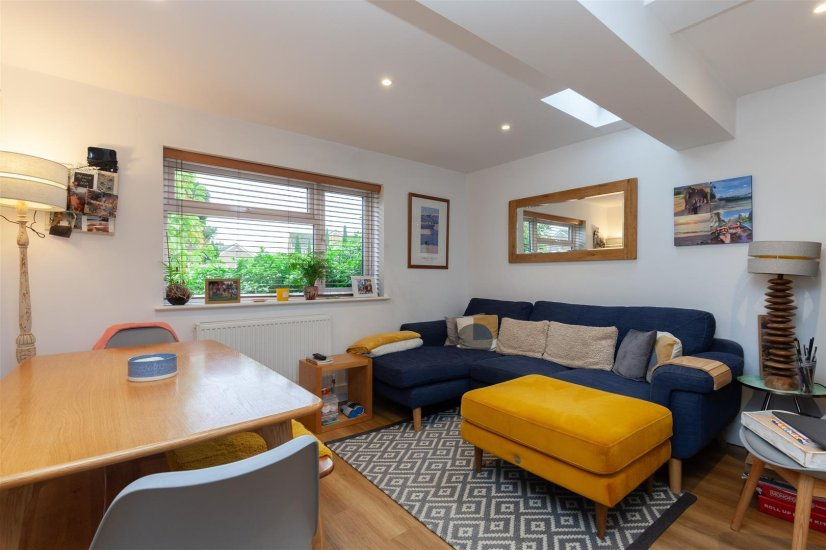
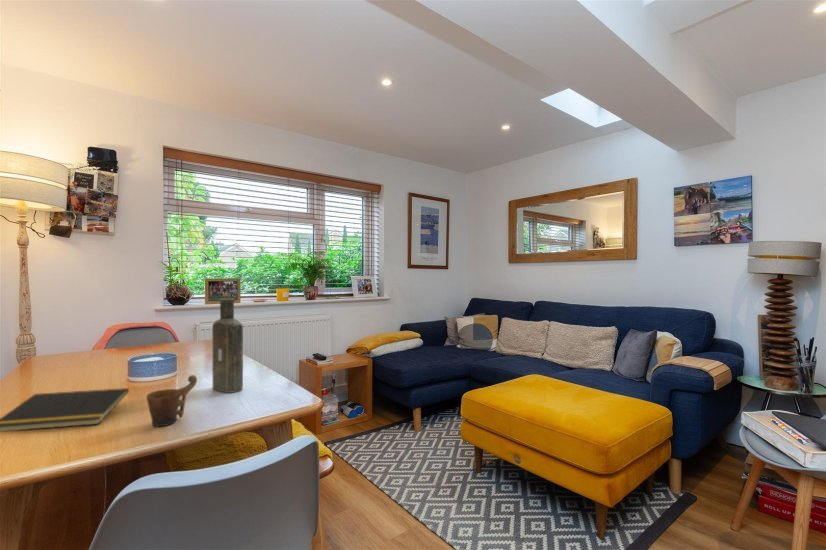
+ mug (173, 399)
+ bottle (229, 343)
+ notepad (65, 408)
